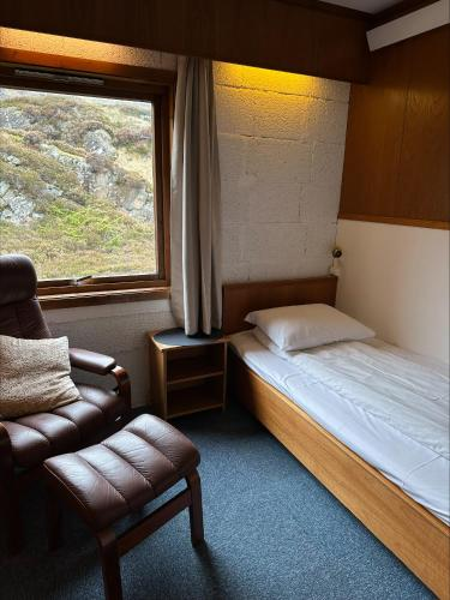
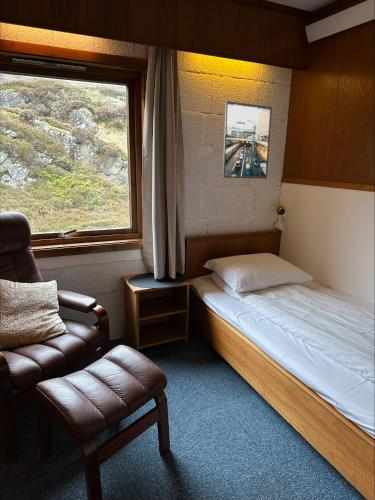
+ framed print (247, 142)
